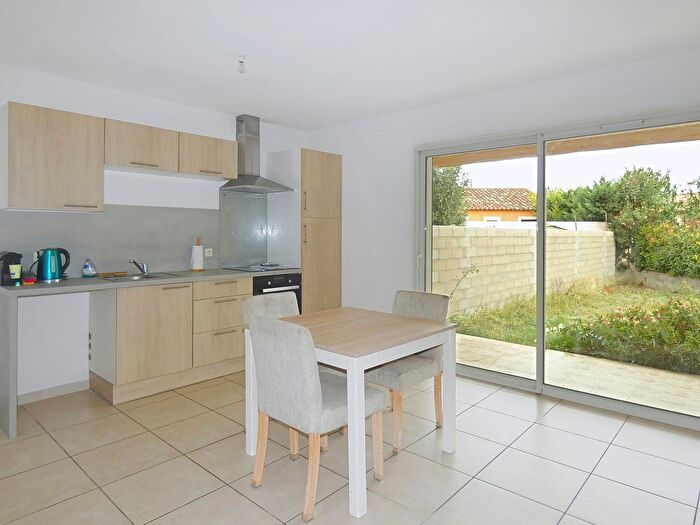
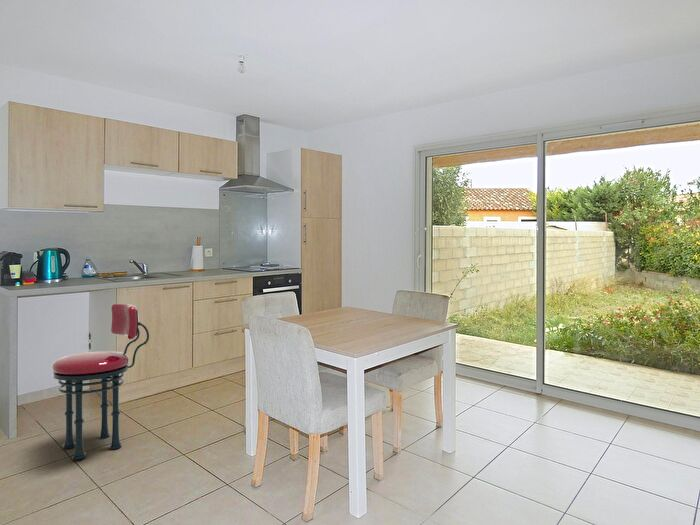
+ stool (101, 375)
